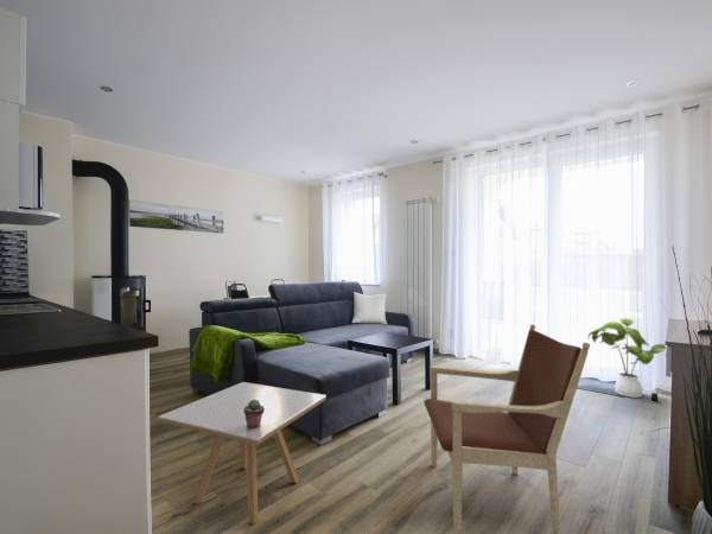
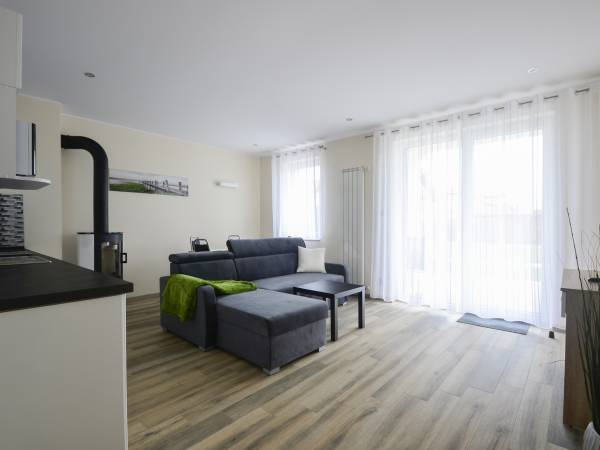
- potted succulent (254, 412)
- house plant (627, 357)
- armchair (498, 414)
- side table (248, 447)
